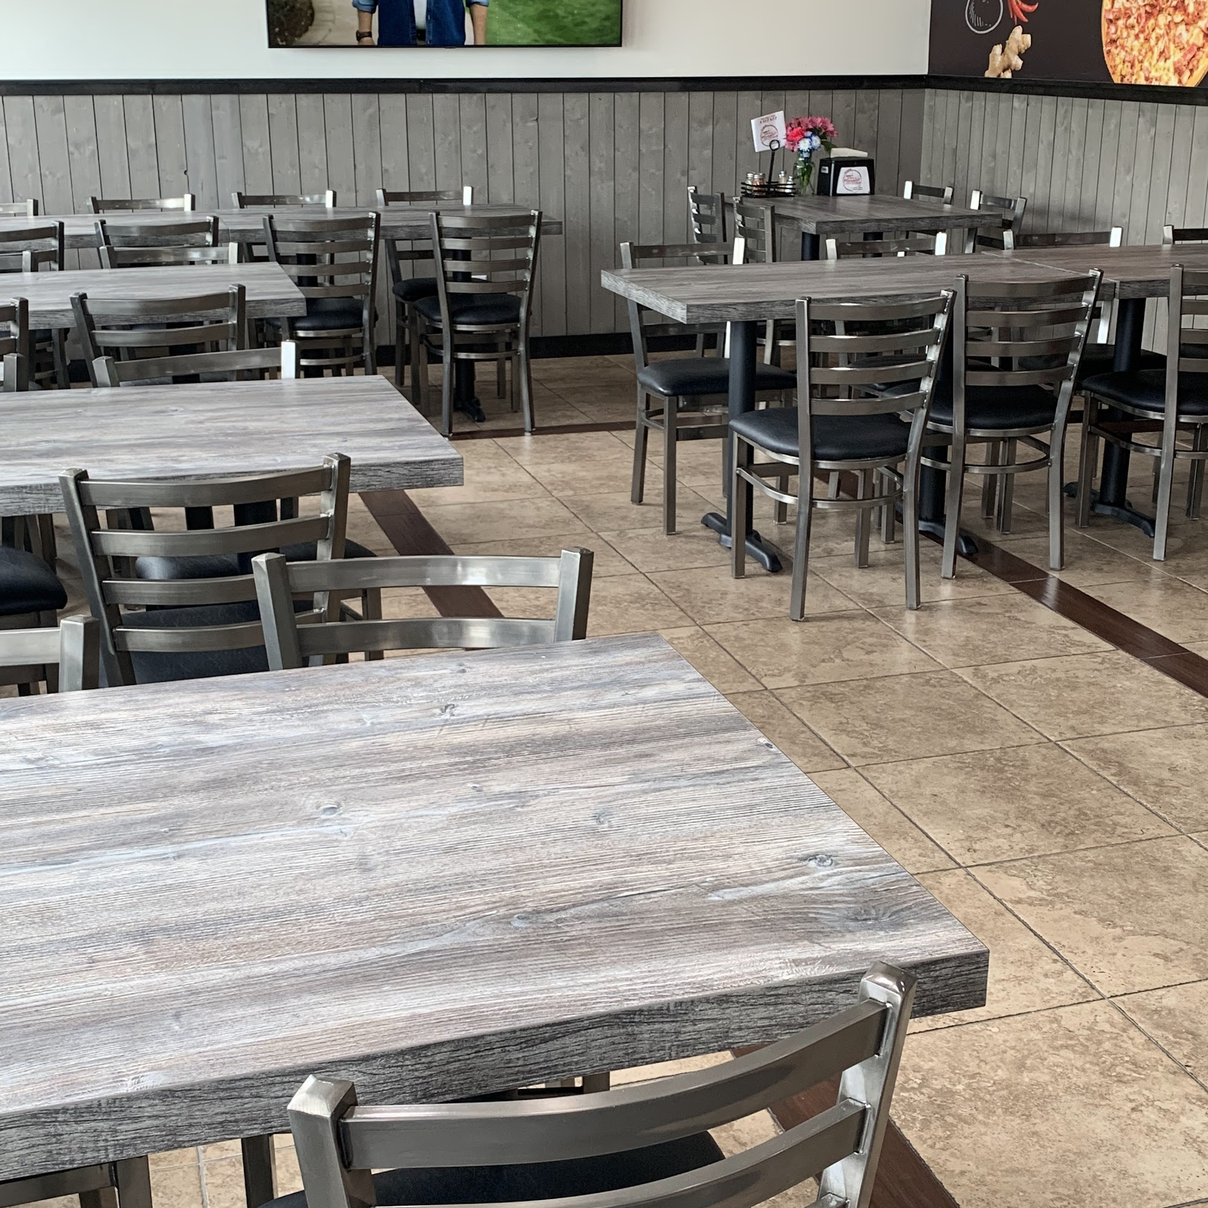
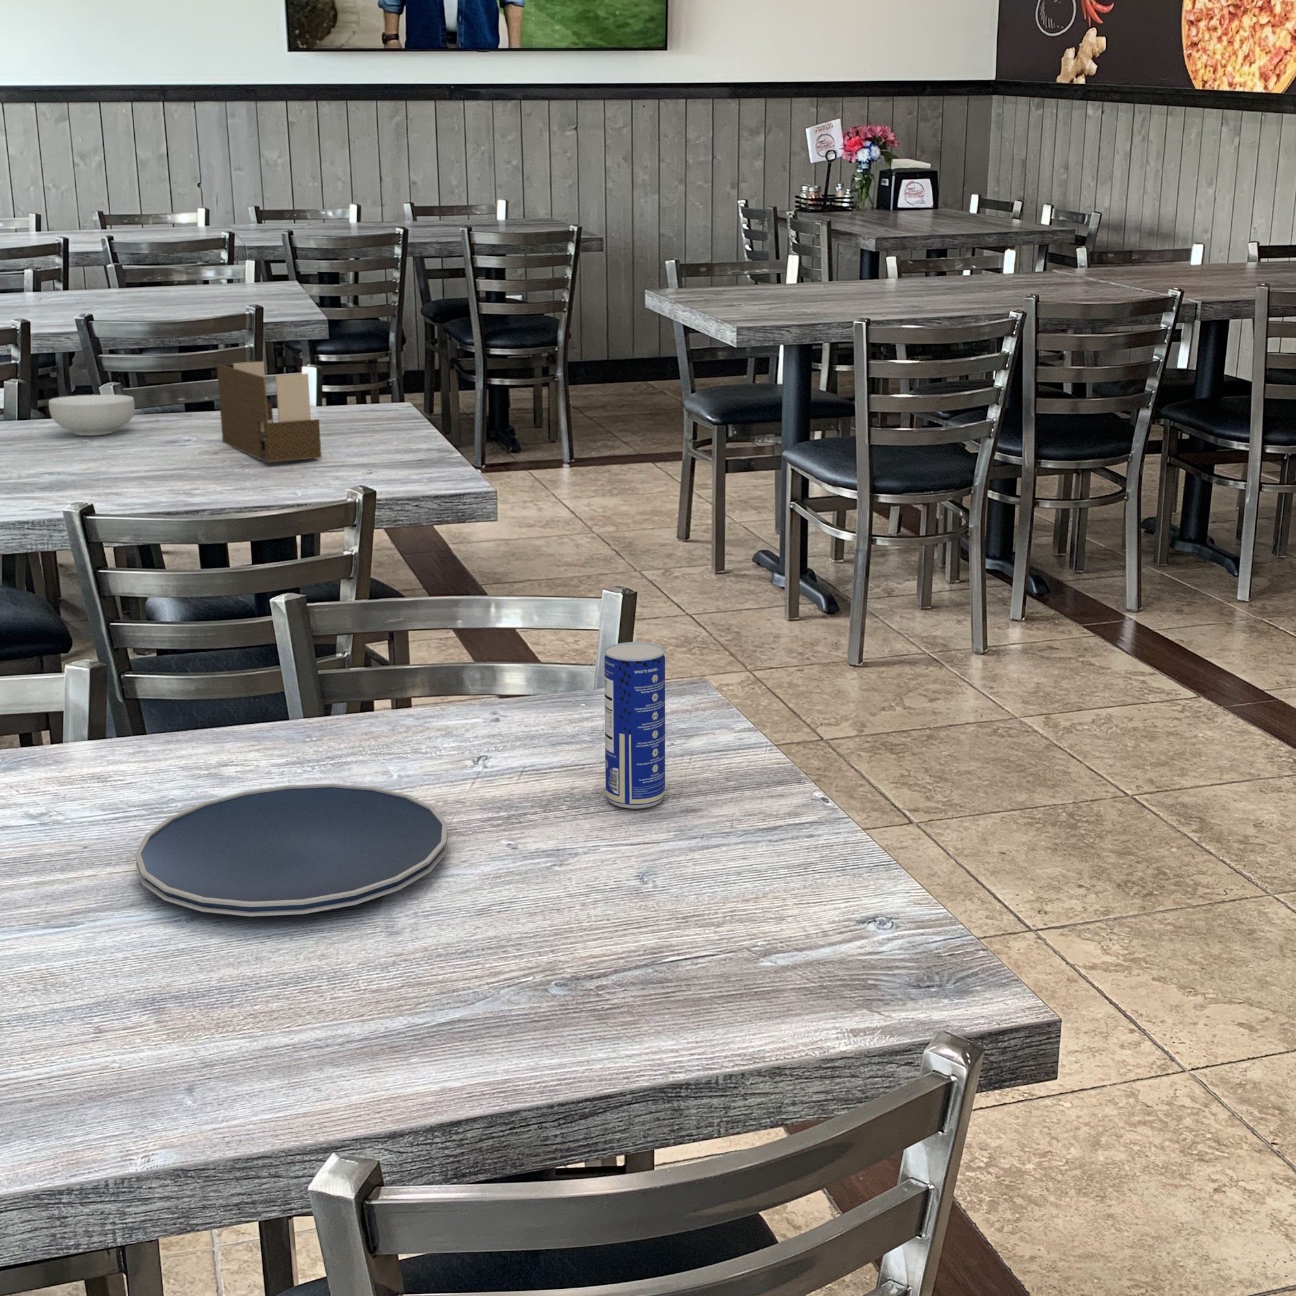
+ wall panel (267, 409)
+ cereal bowl (93, 415)
+ plate (296, 849)
+ beverage can (635, 725)
